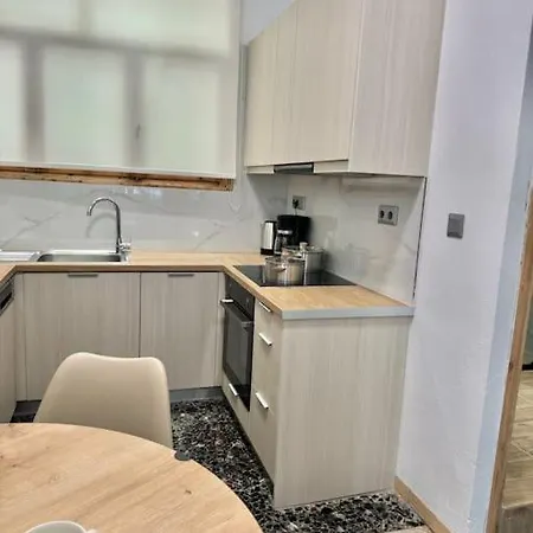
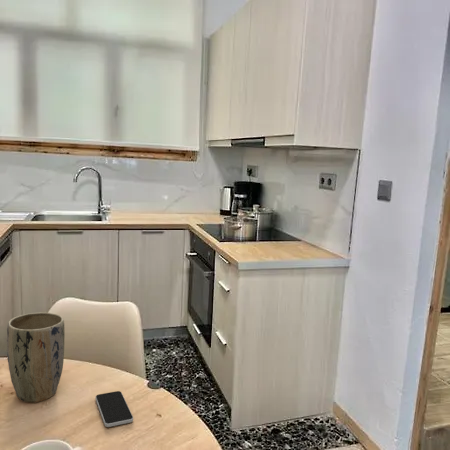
+ plant pot (36, 357)
+ smartphone (113, 407)
